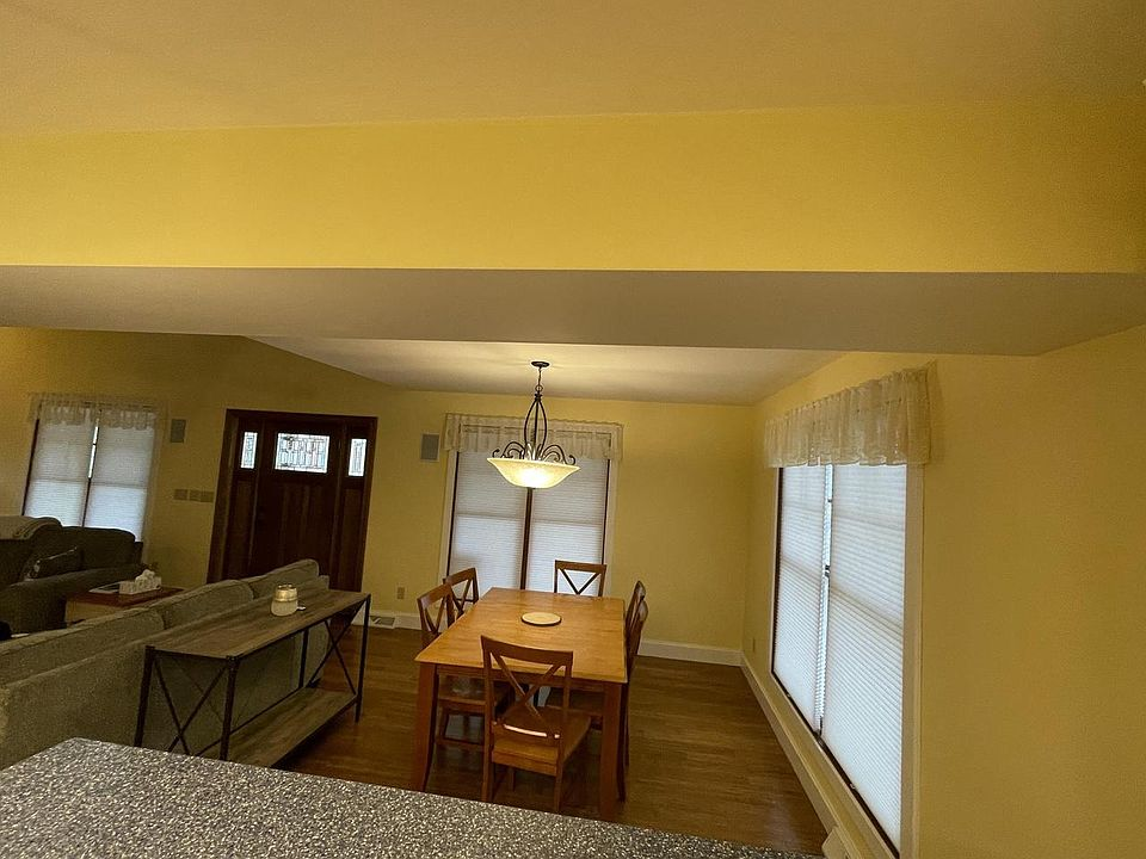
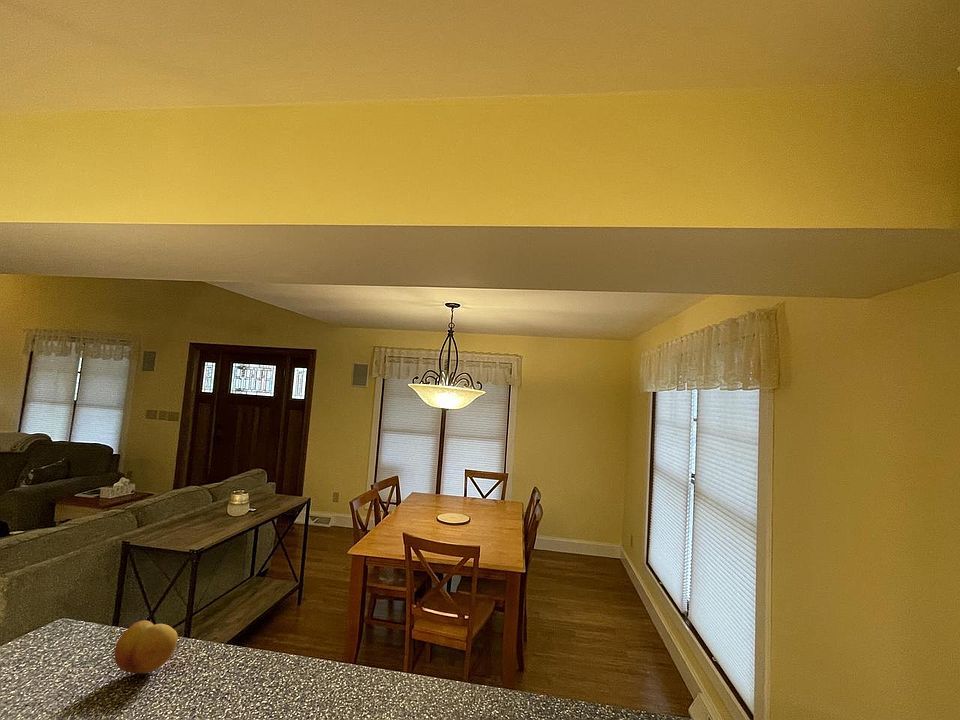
+ fruit (146, 646)
